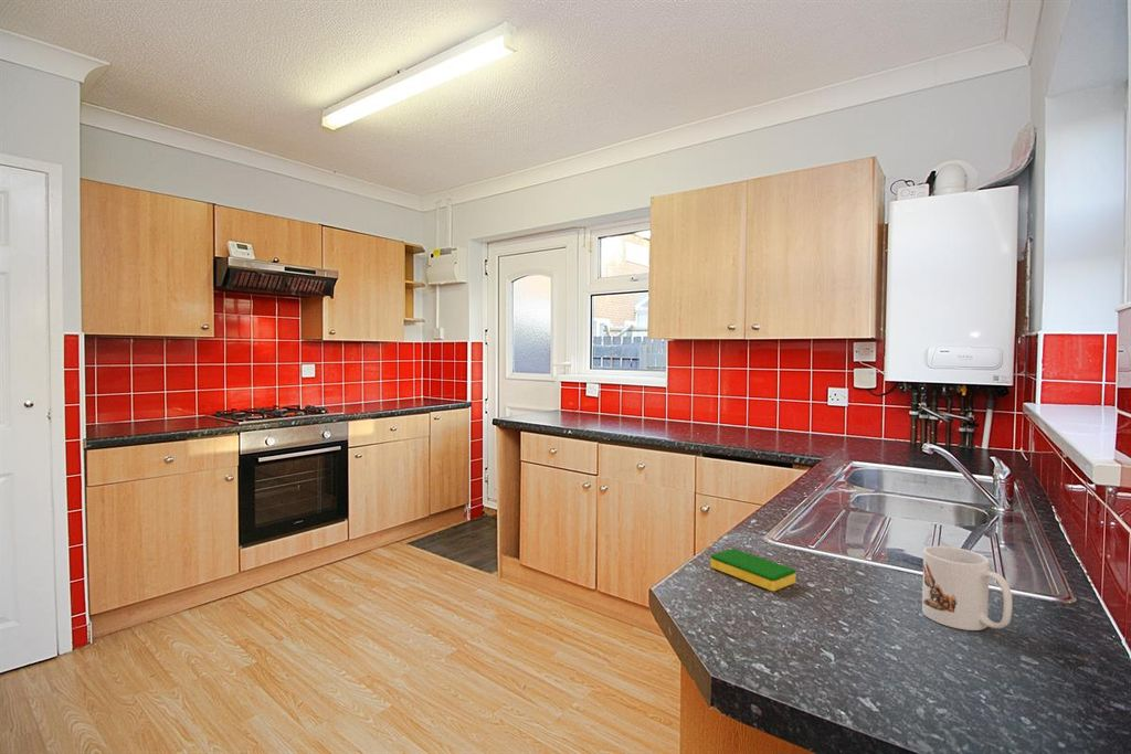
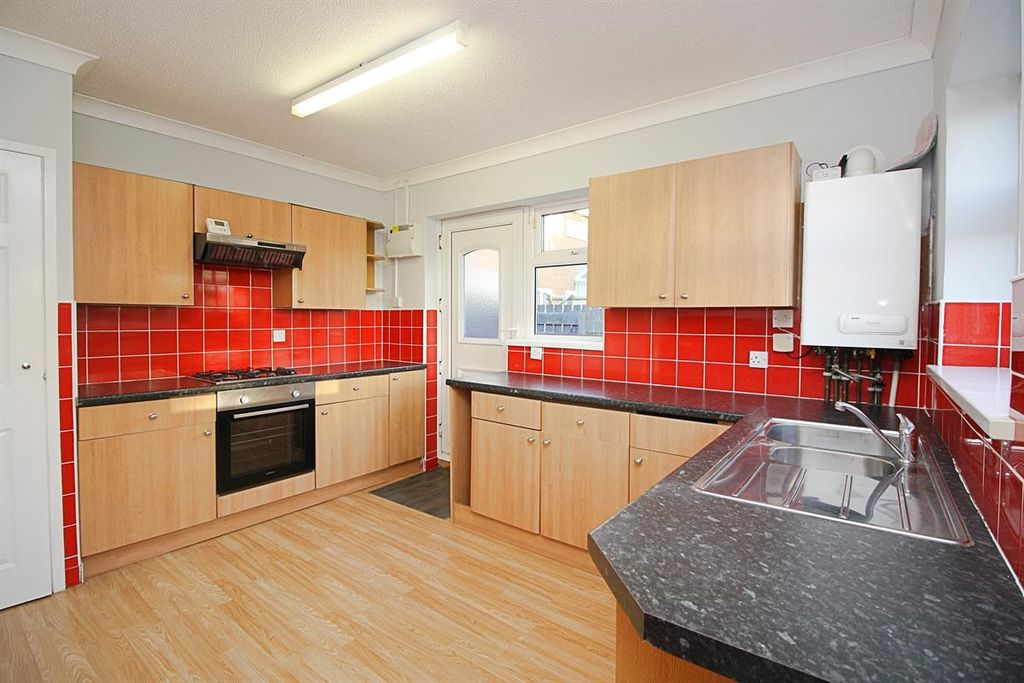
- dish sponge (751, 567)
- mug (966, 590)
